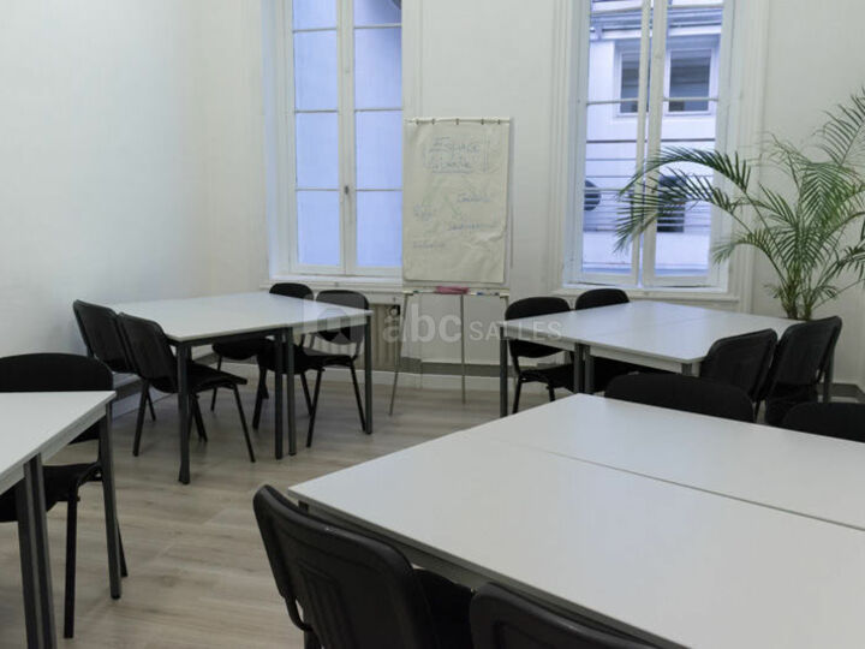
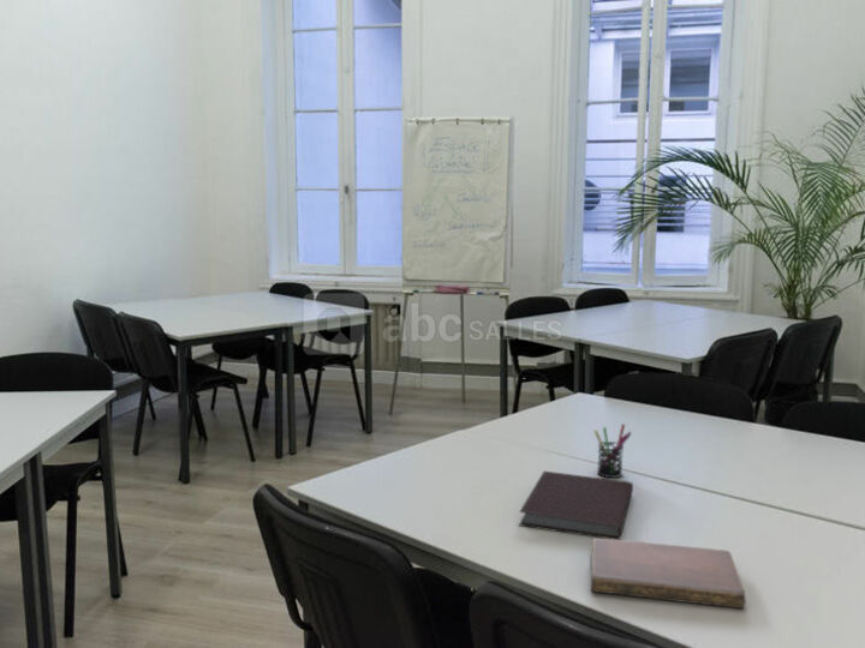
+ pen holder (610, 449)
+ notebook (662, 570)
+ notebook (578, 503)
